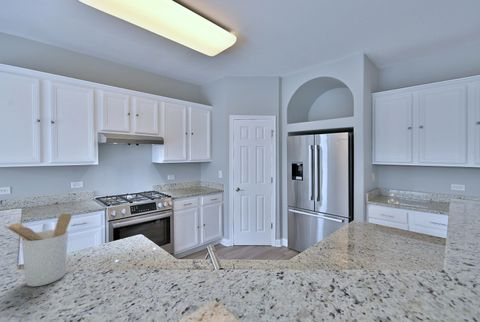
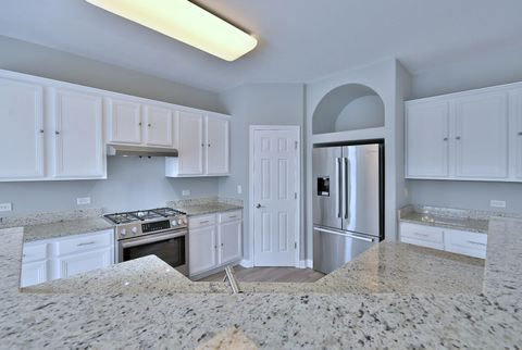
- utensil holder (38, 249)
